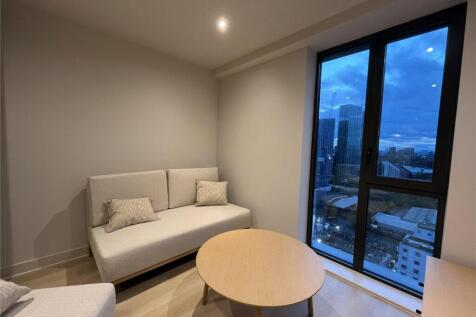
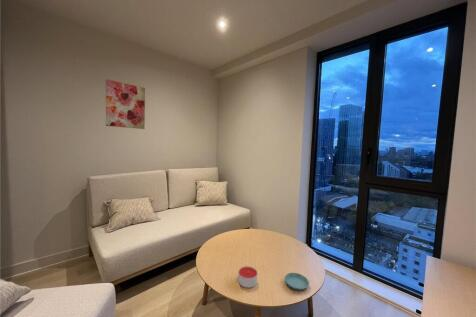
+ wall art (126, 105)
+ candle (247, 276)
+ saucer (296, 282)
